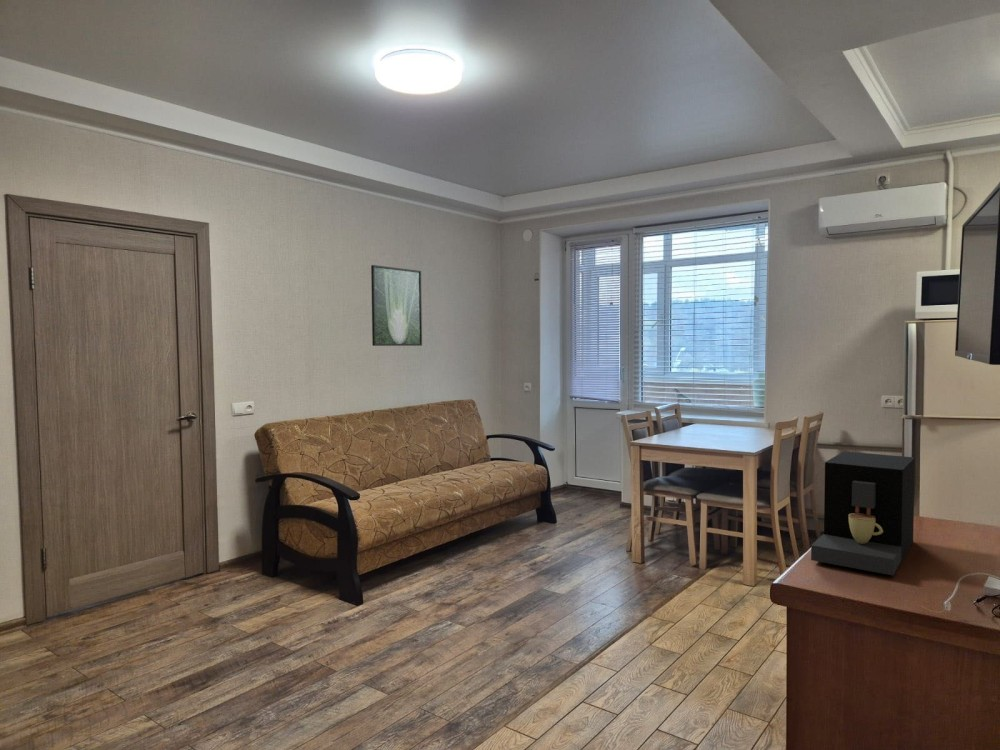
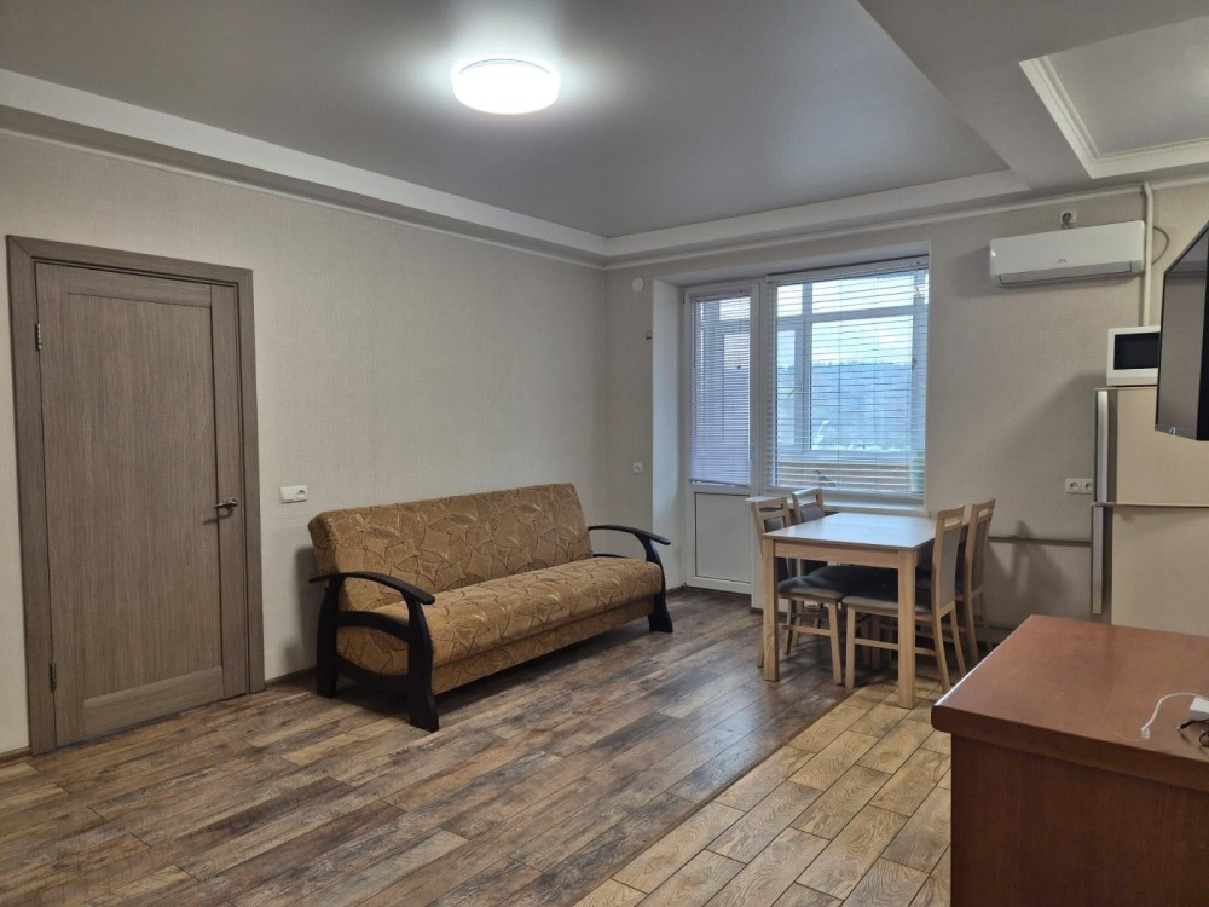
- coffee maker (865, 507)
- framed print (397, 307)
